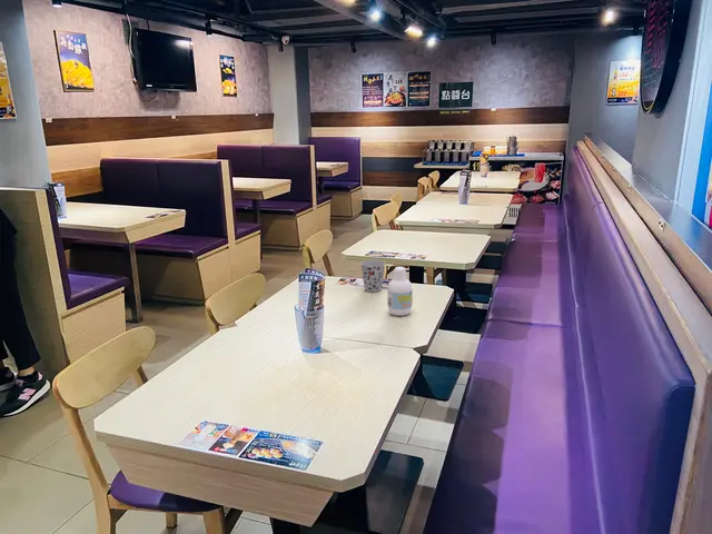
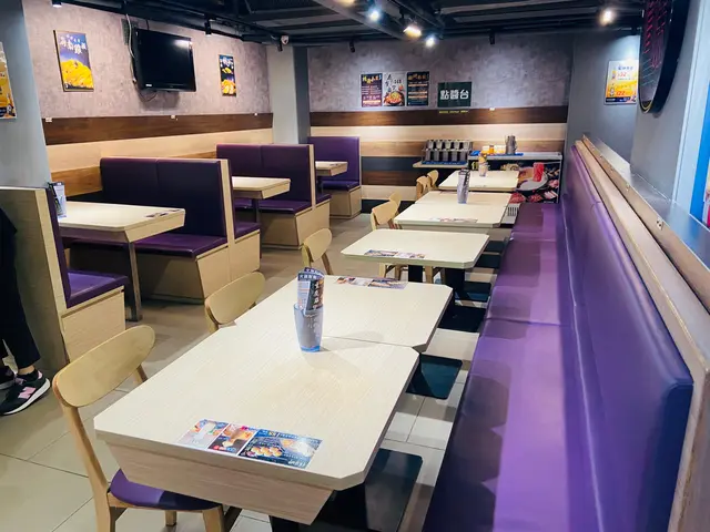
- cup (373, 276)
- bottle (399, 290)
